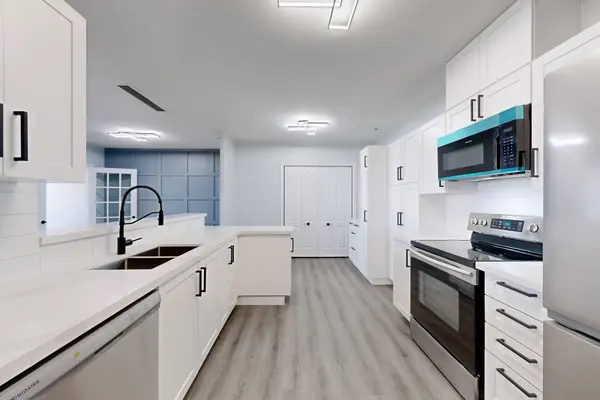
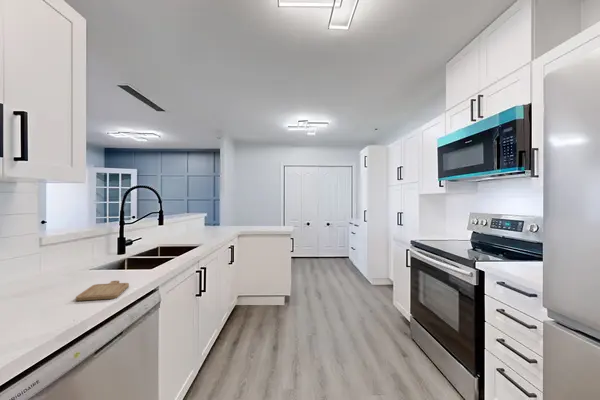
+ chopping board (106, 289)
